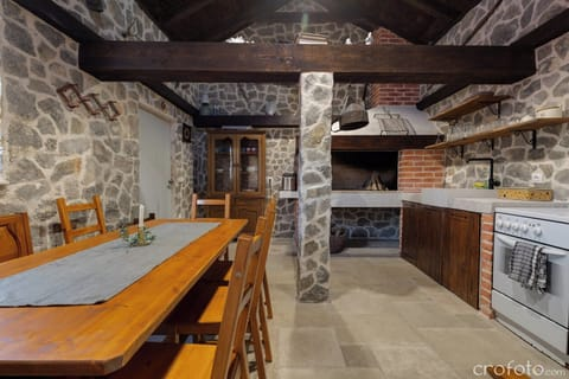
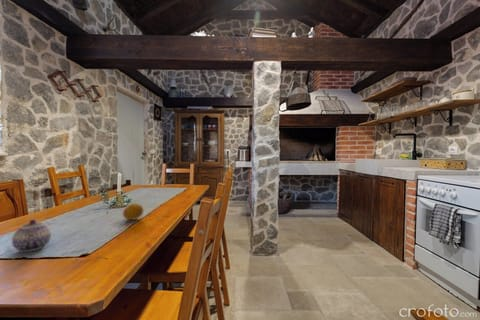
+ fruit (133, 211)
+ teapot (32, 234)
